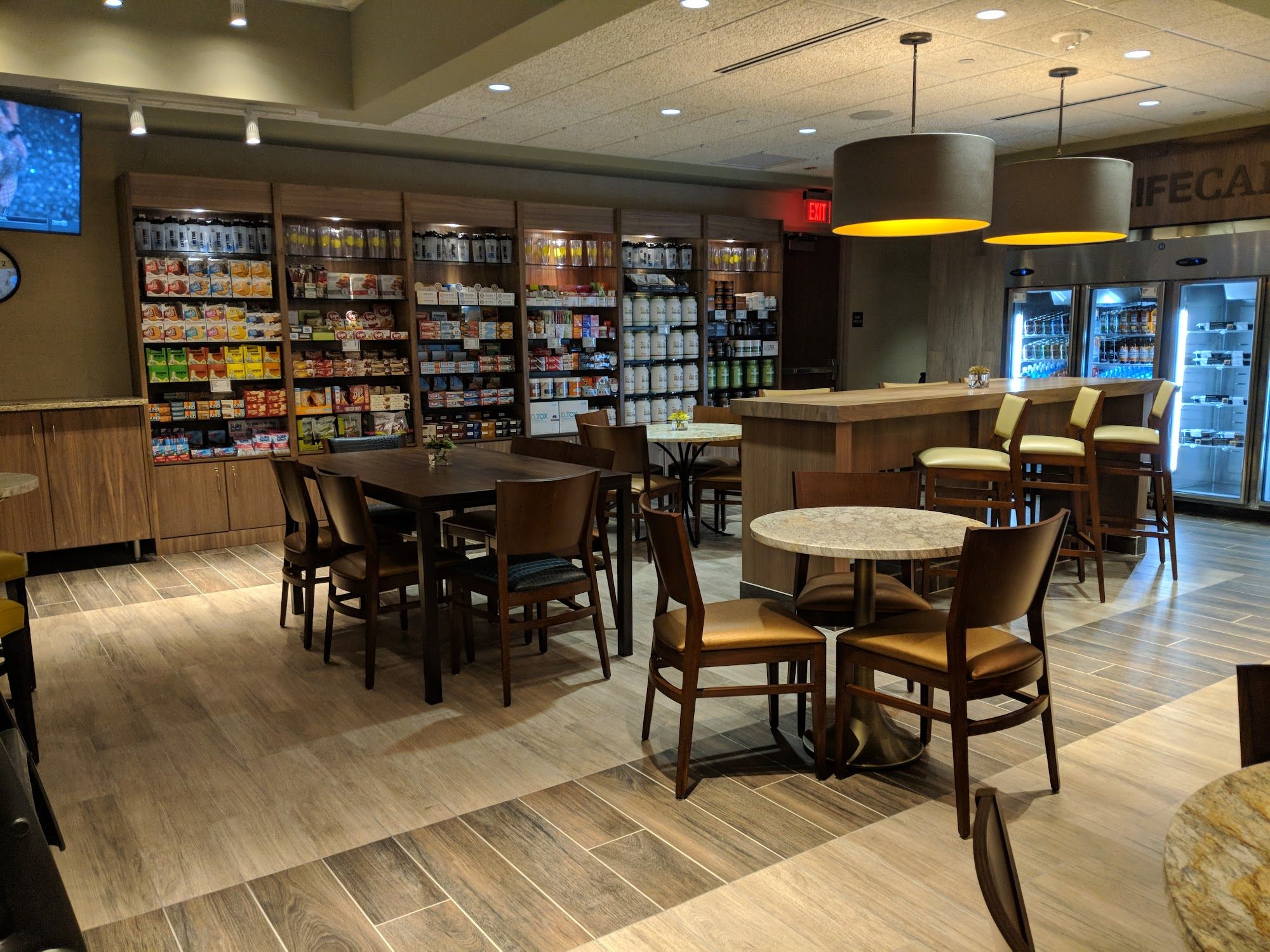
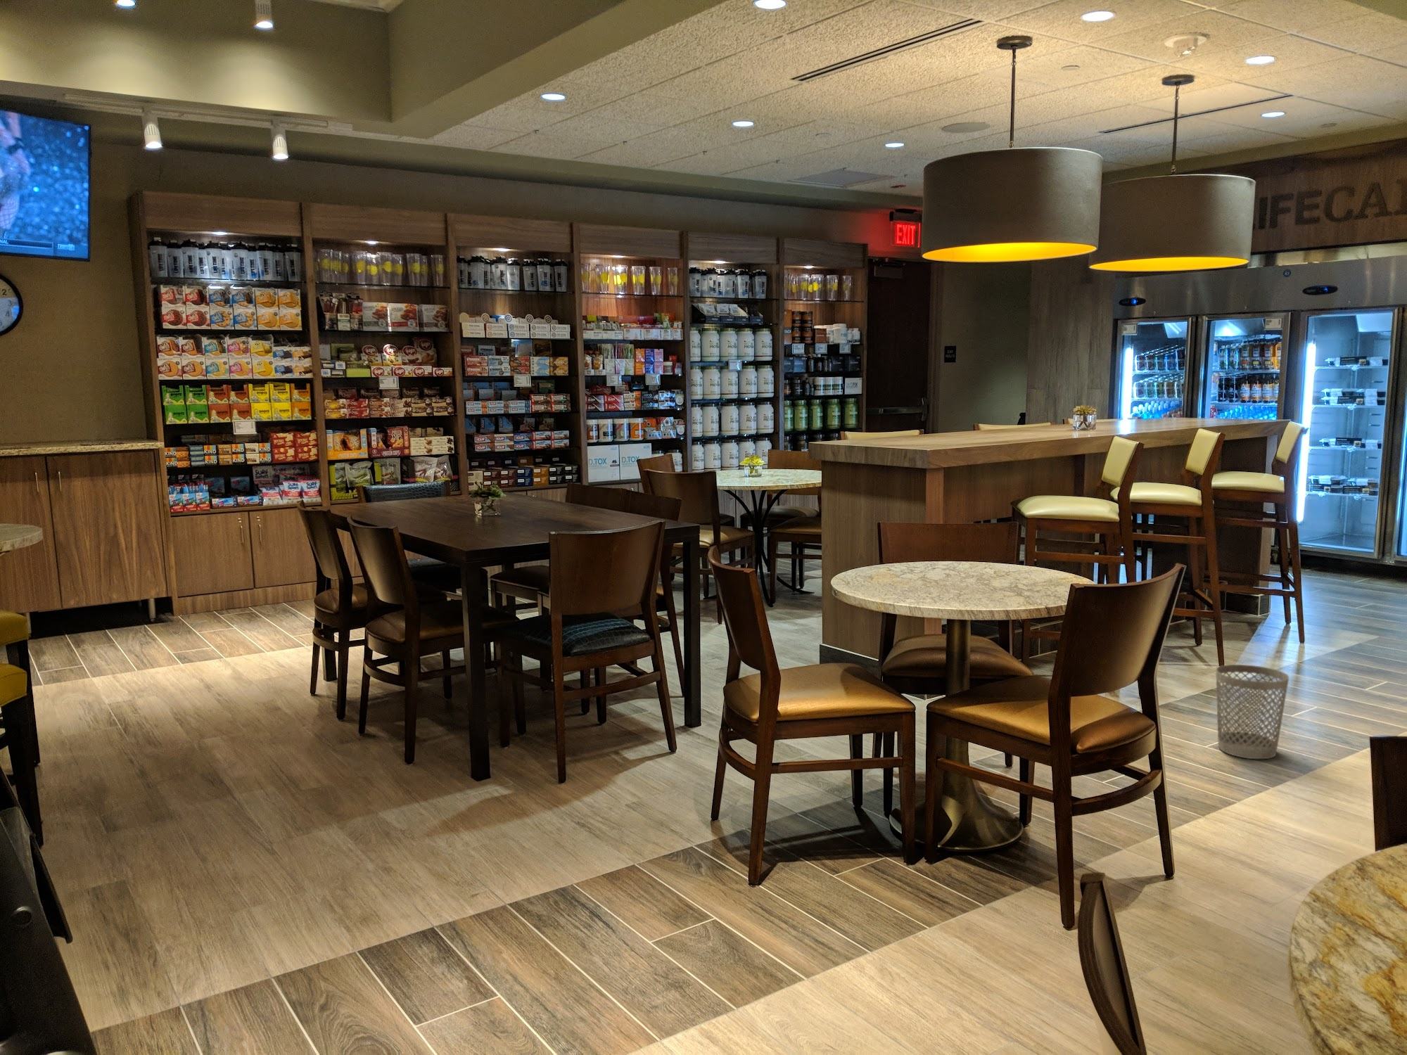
+ wastebasket (1249, 711)
